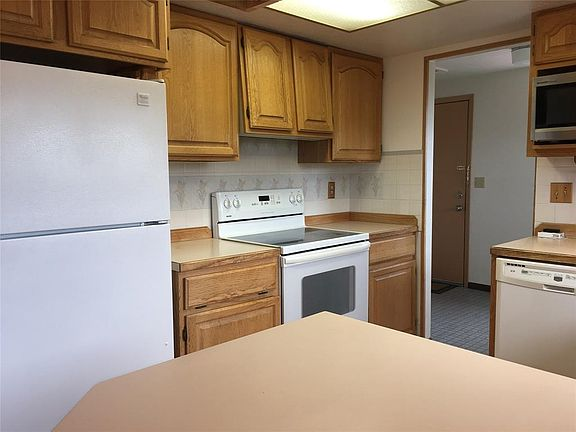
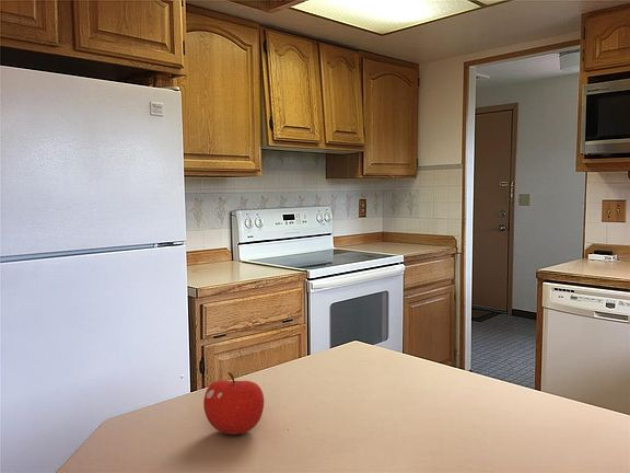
+ fruit (234, 402)
